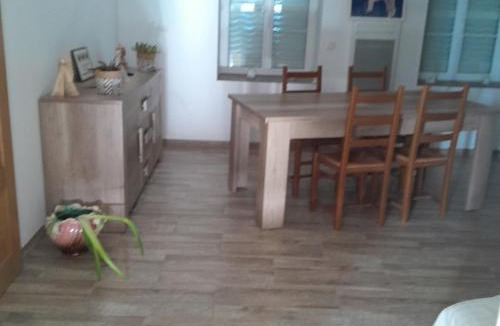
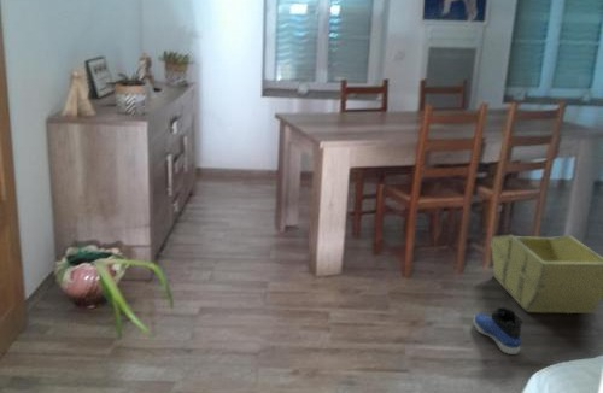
+ storage bin (544, 266)
+ sneaker (497, 321)
